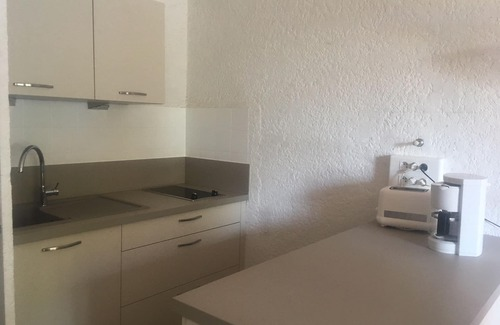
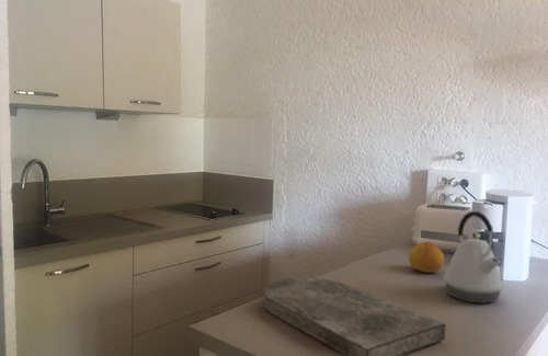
+ kettle (476, 254)
+ cutting board (335, 310)
+ fruit (426, 255)
